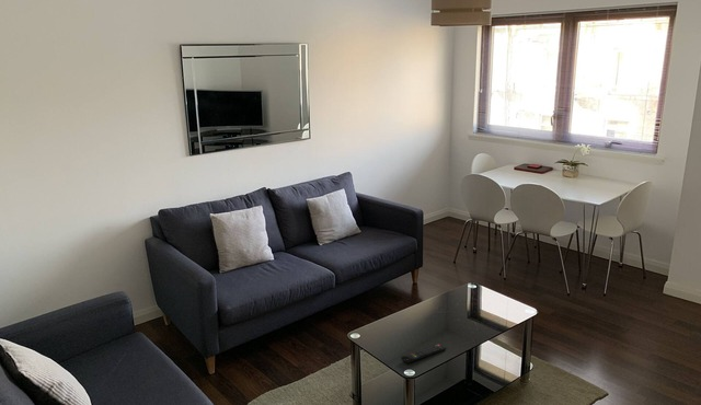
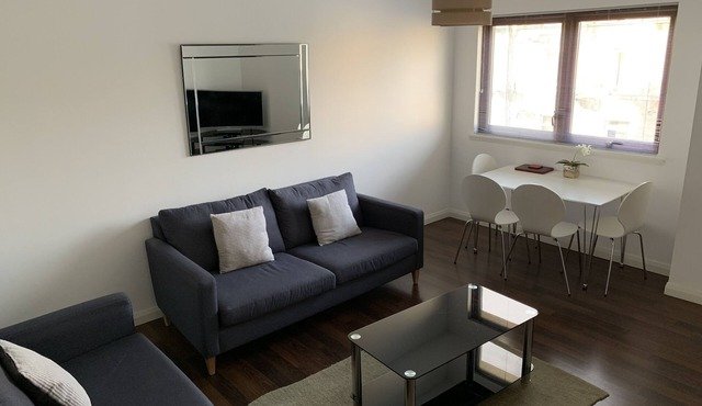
- remote control (424, 352)
